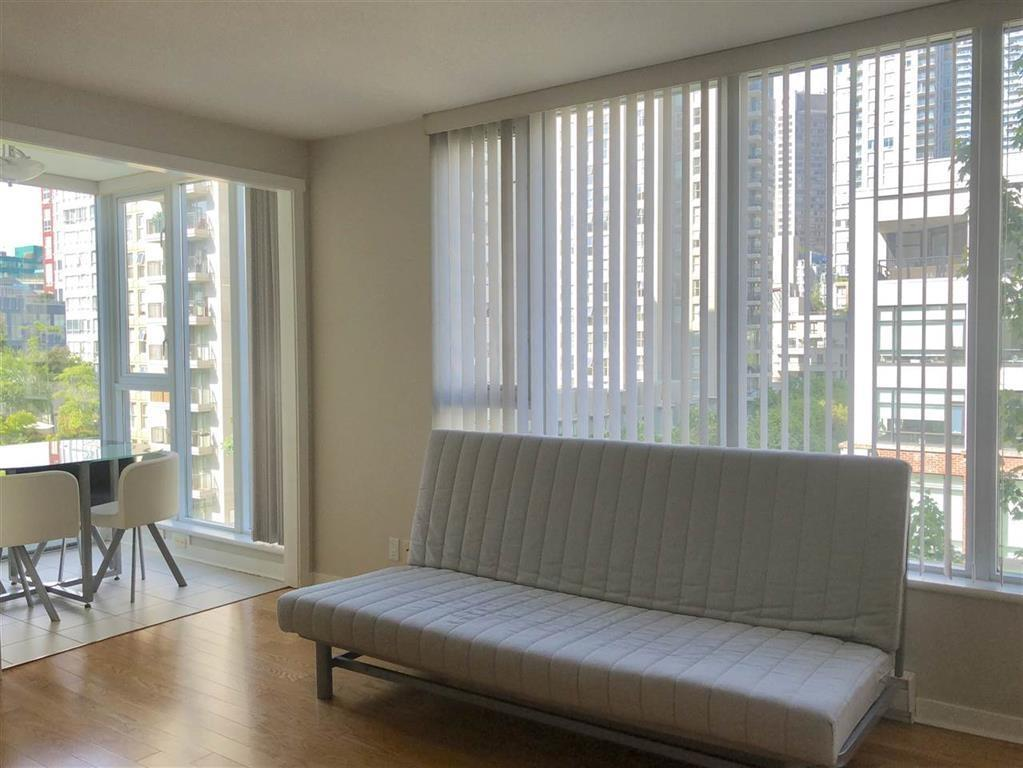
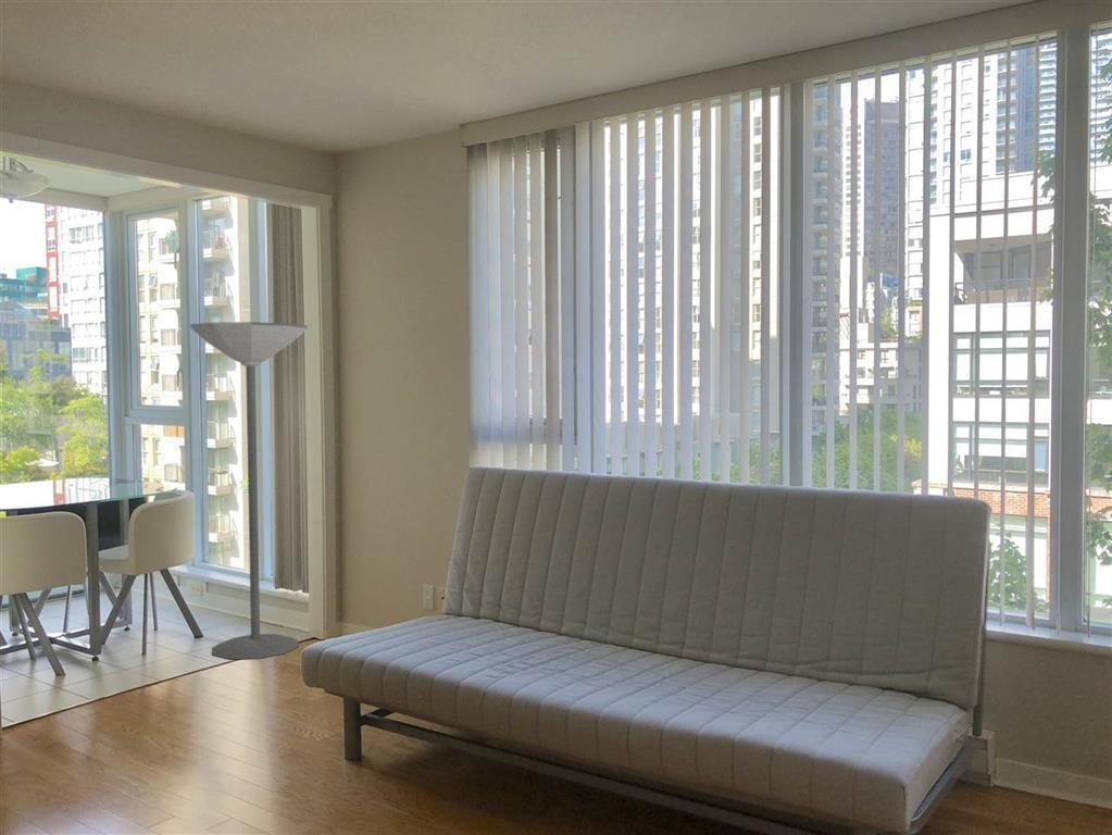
+ floor lamp (252, 487)
